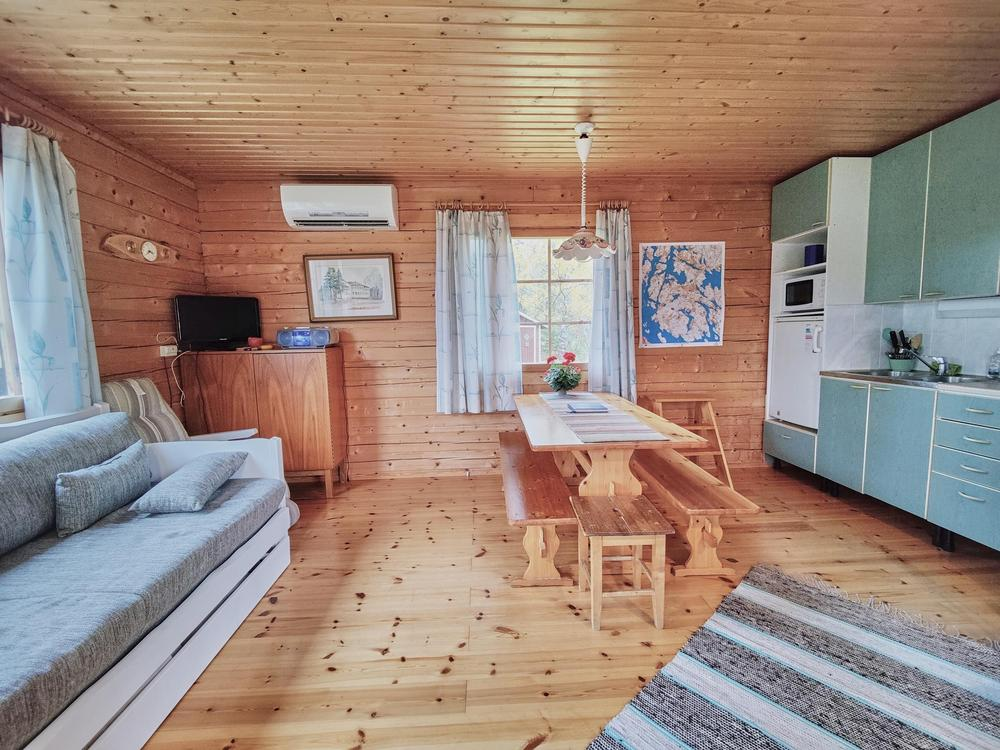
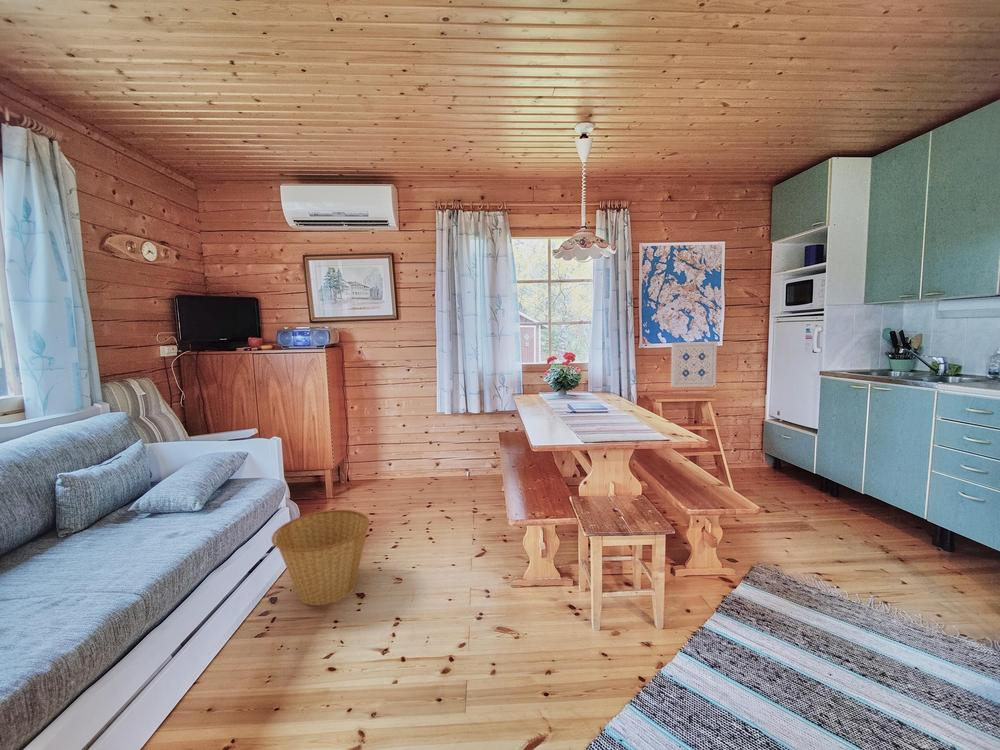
+ wall art (693, 364)
+ basket (324, 558)
